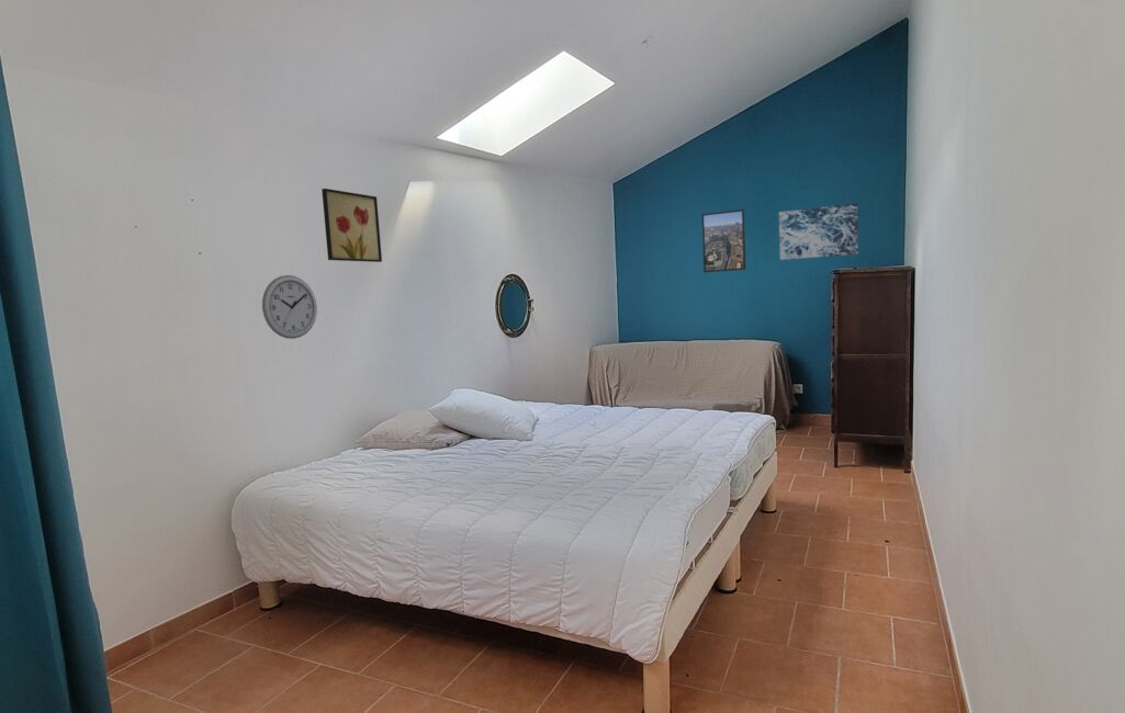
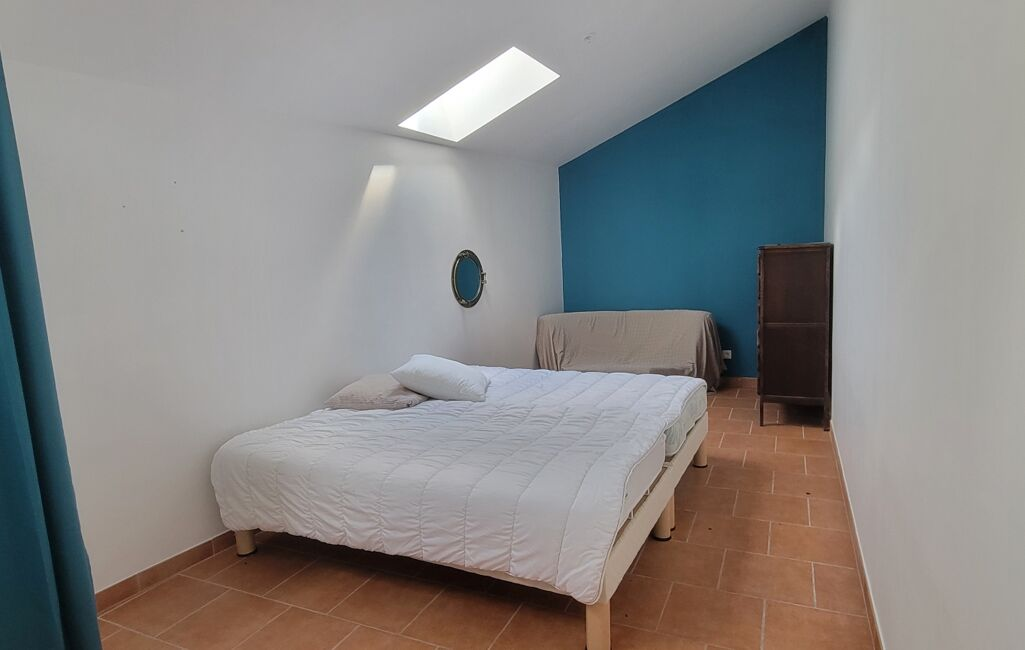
- wall clock (291, 306)
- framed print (723, 241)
- wall art (818, 233)
- wall art (352, 227)
